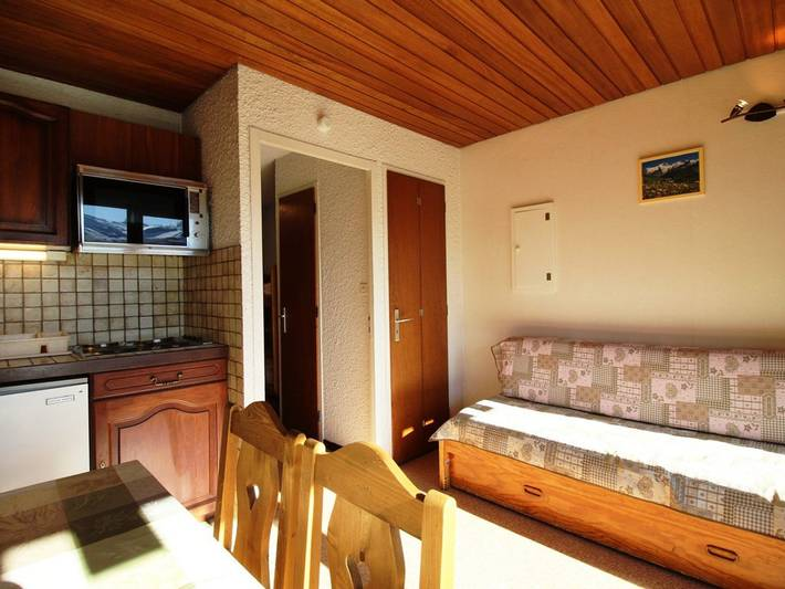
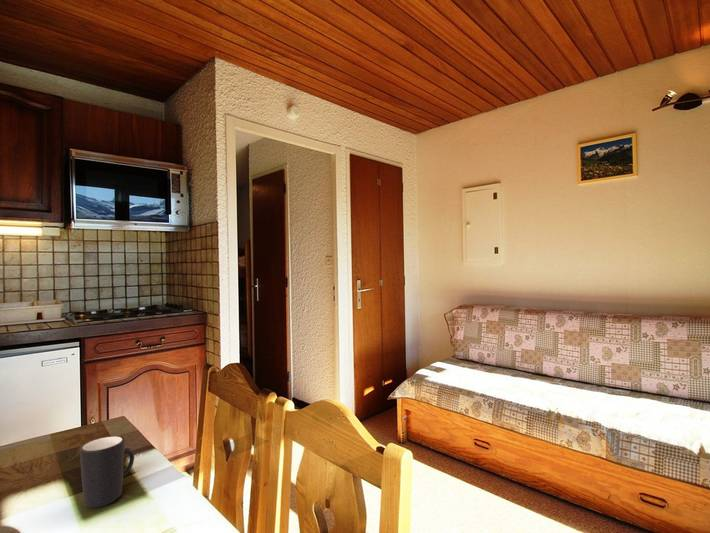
+ mug (109, 468)
